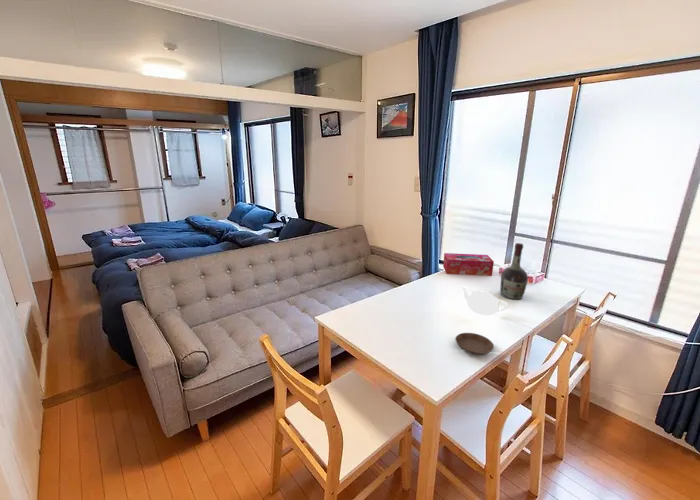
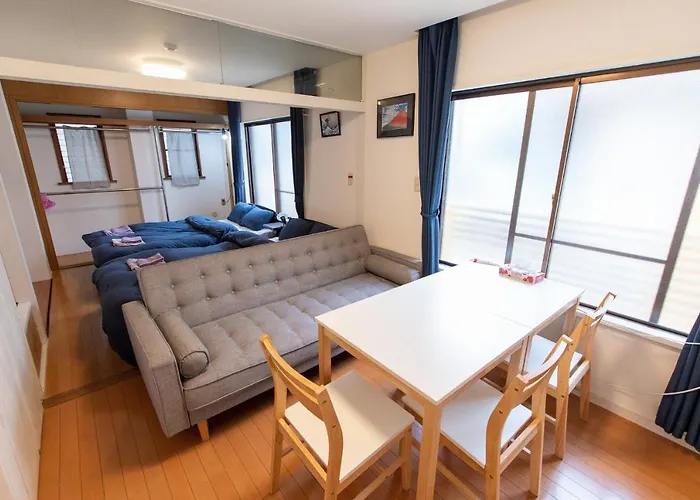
- cognac bottle (515, 270)
- tissue box (467, 264)
- saucer (473, 344)
- teapot (478, 301)
